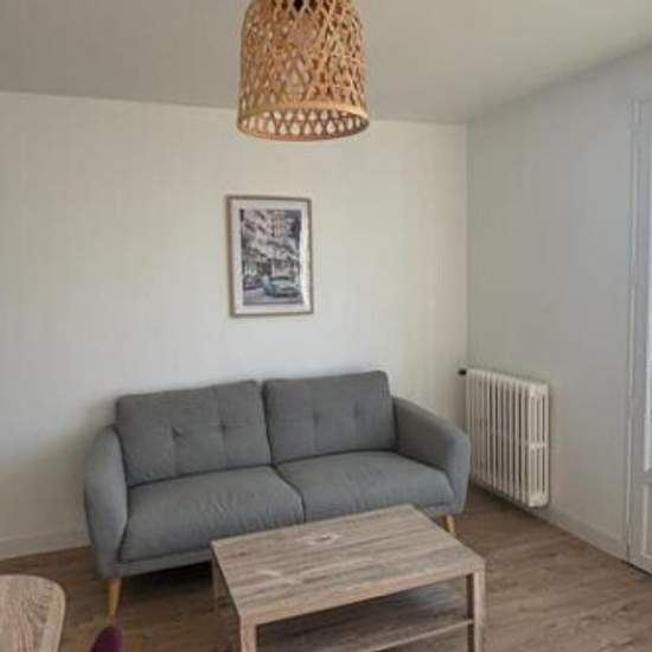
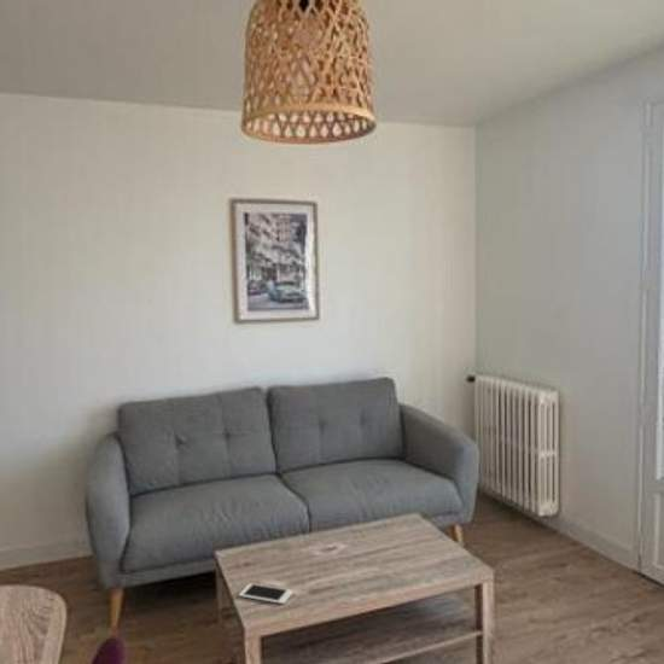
+ cell phone (266, 593)
